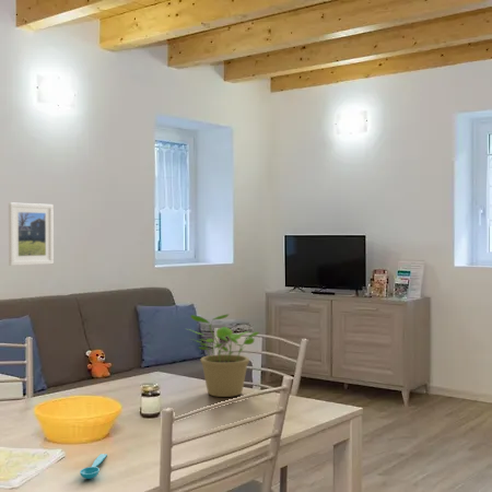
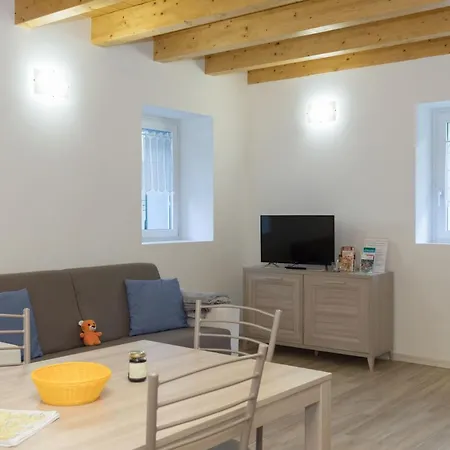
- potted plant (220, 351)
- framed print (31, 234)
- spoon (95, 464)
